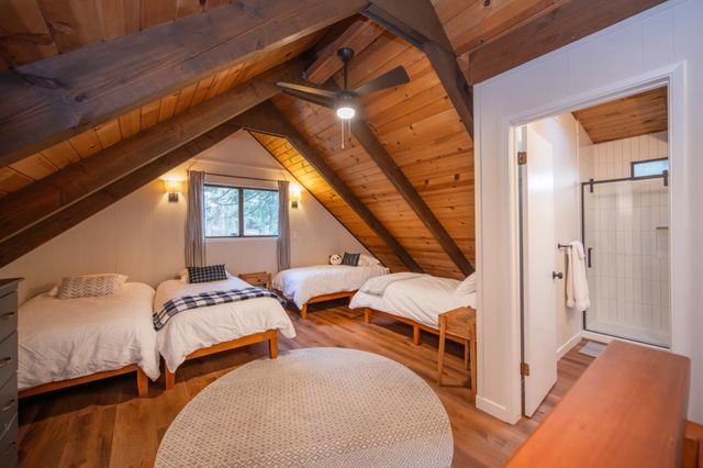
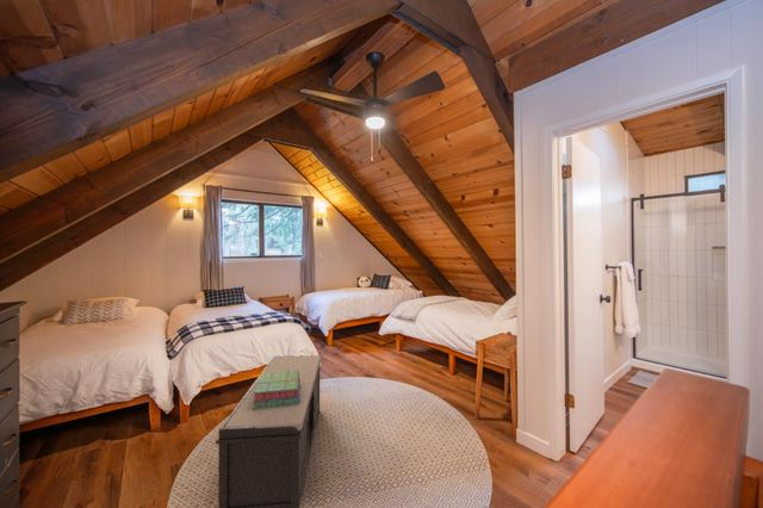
+ stack of books (278, 386)
+ bench (283, 419)
